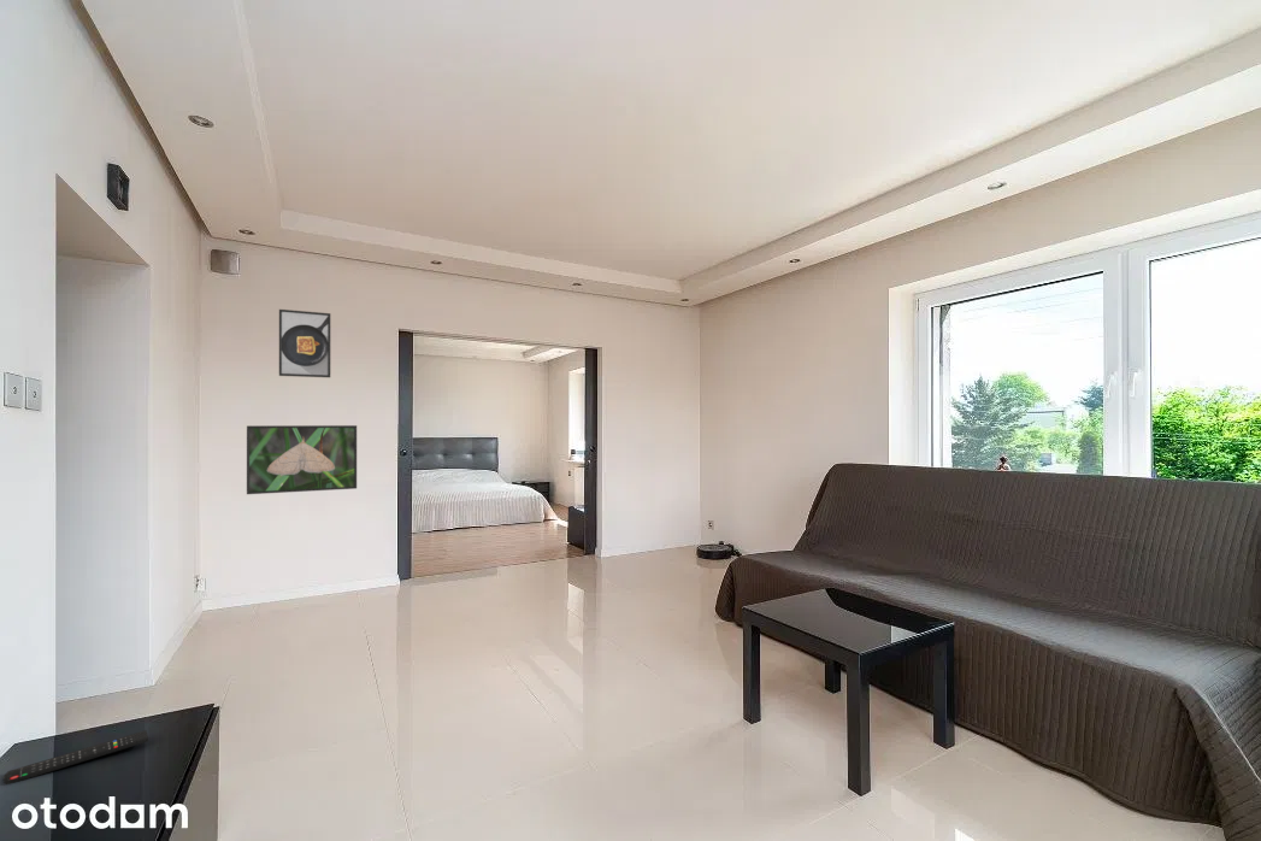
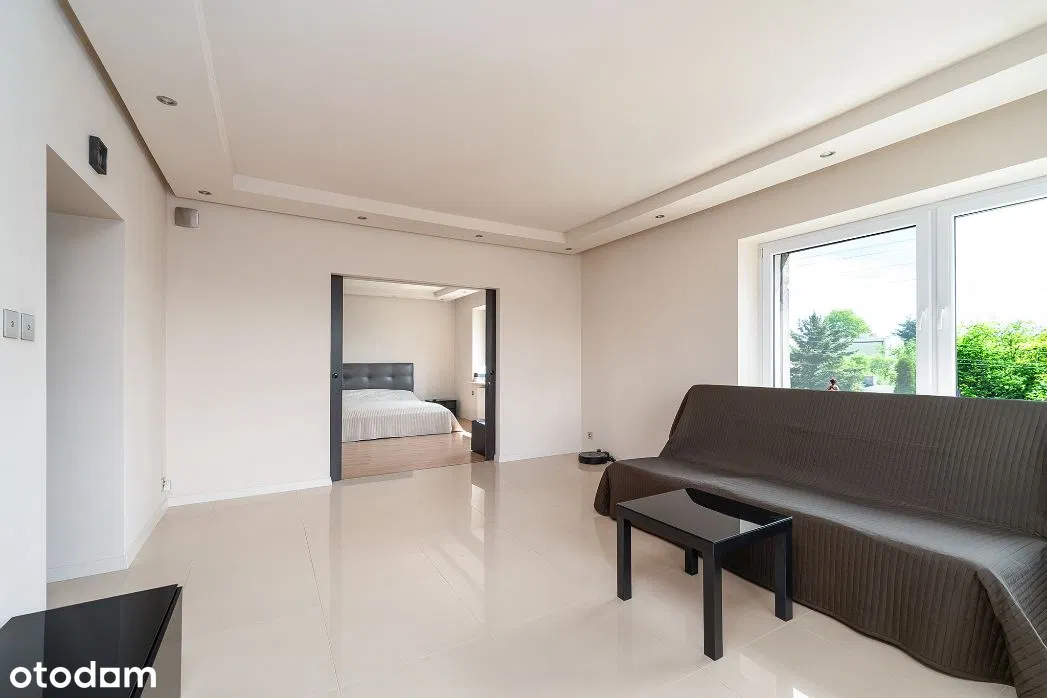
- remote control (79, 757)
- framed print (305, 343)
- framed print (304, 458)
